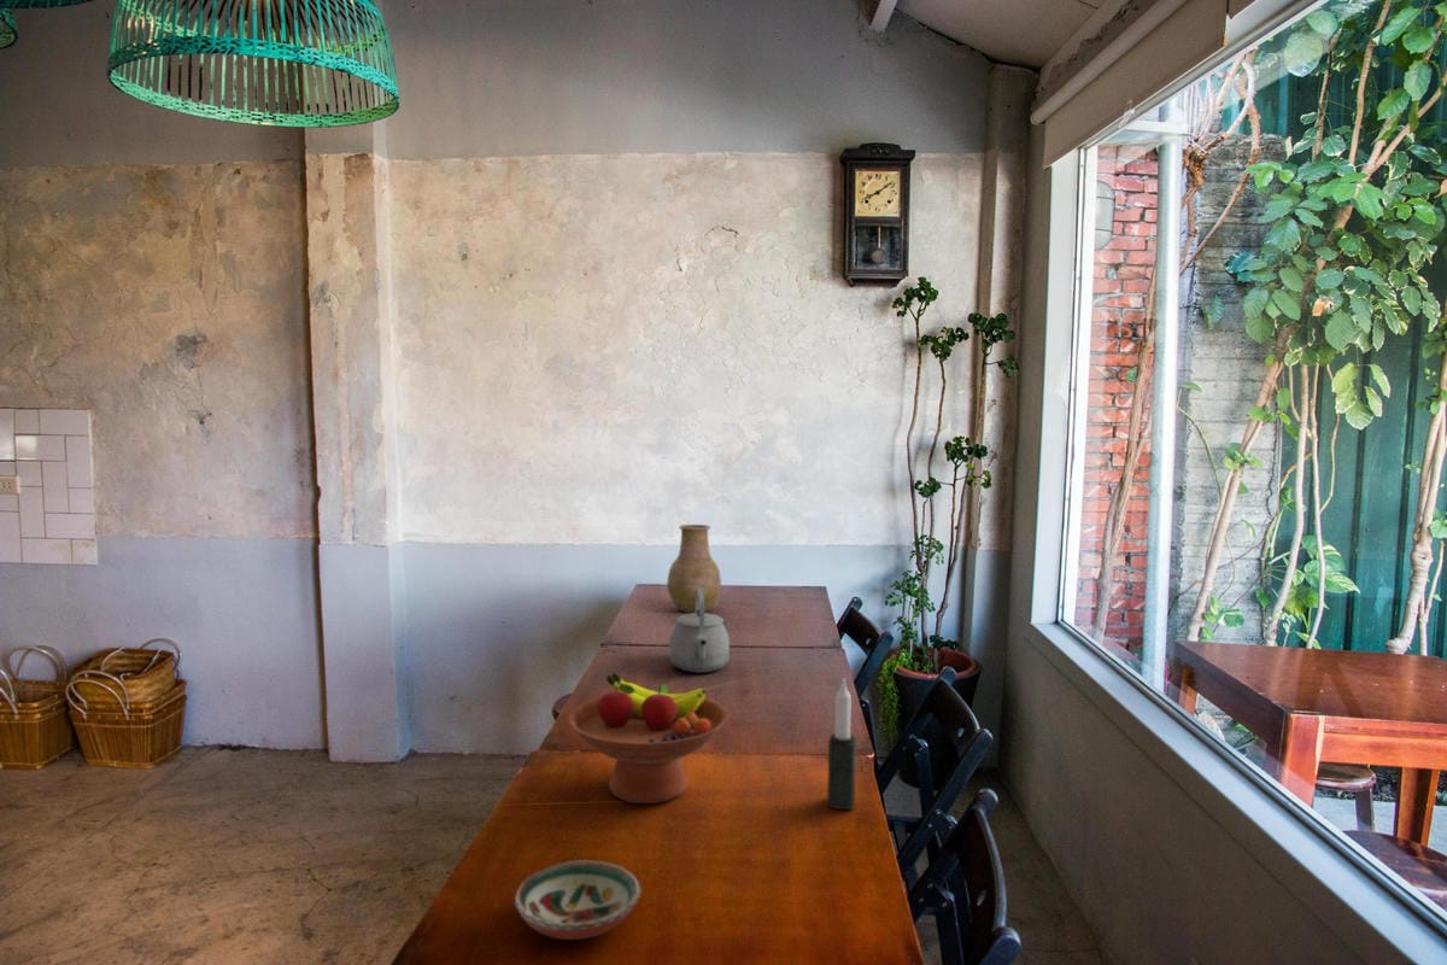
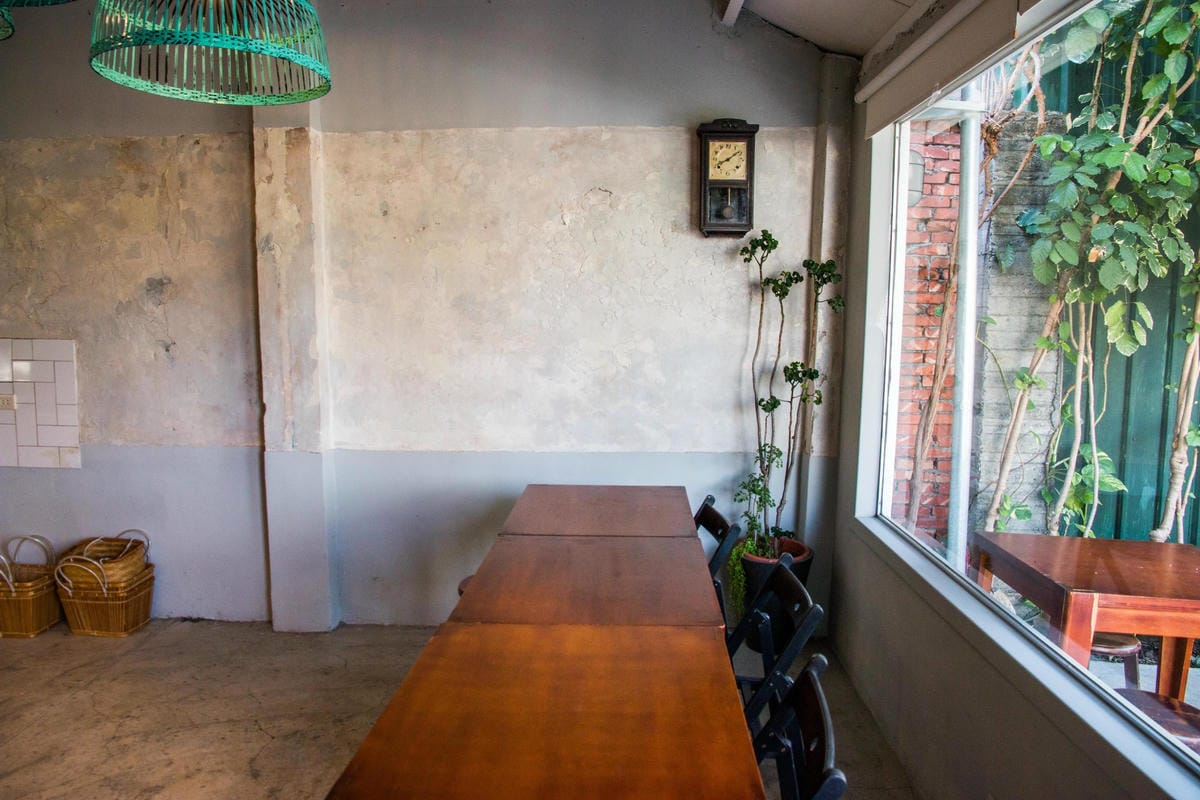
- fruit bowl (648, 737)
- decorative bowl (578, 905)
- tea kettle (699, 631)
- vase (693, 568)
- candle (842, 741)
